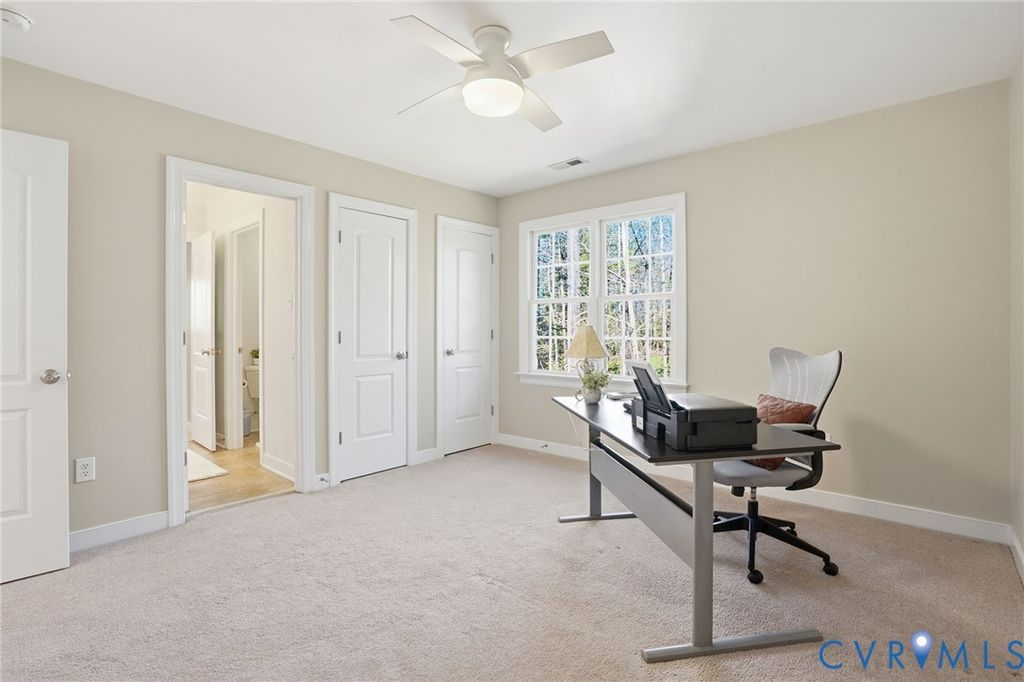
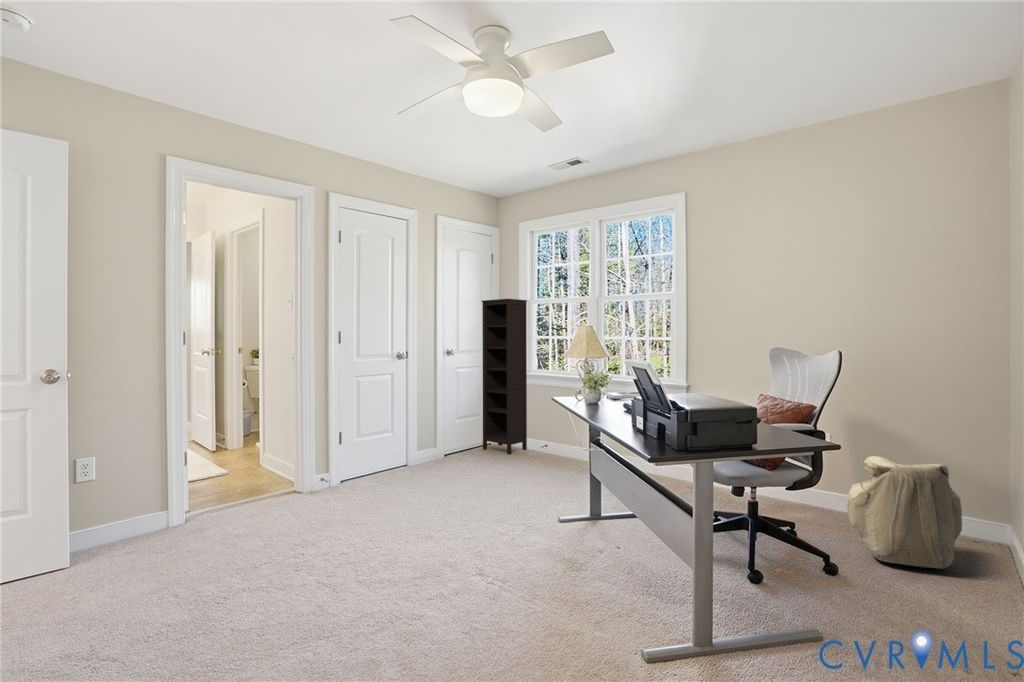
+ bookcase (504, 374)
+ backpack (904, 509)
